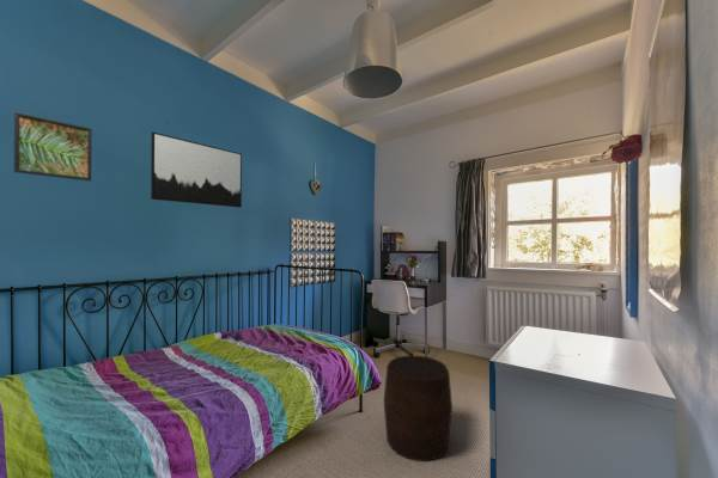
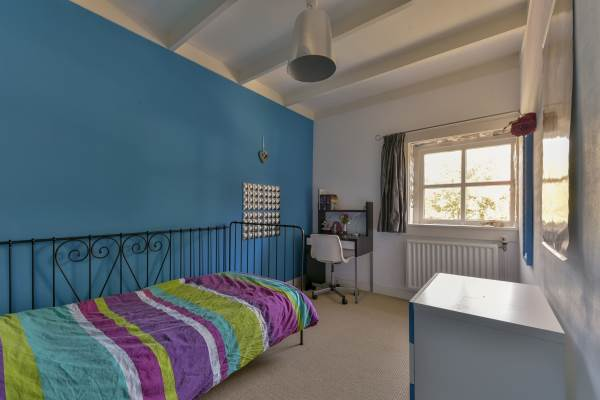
- wall art (201, 173)
- stool (416, 403)
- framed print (55, 148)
